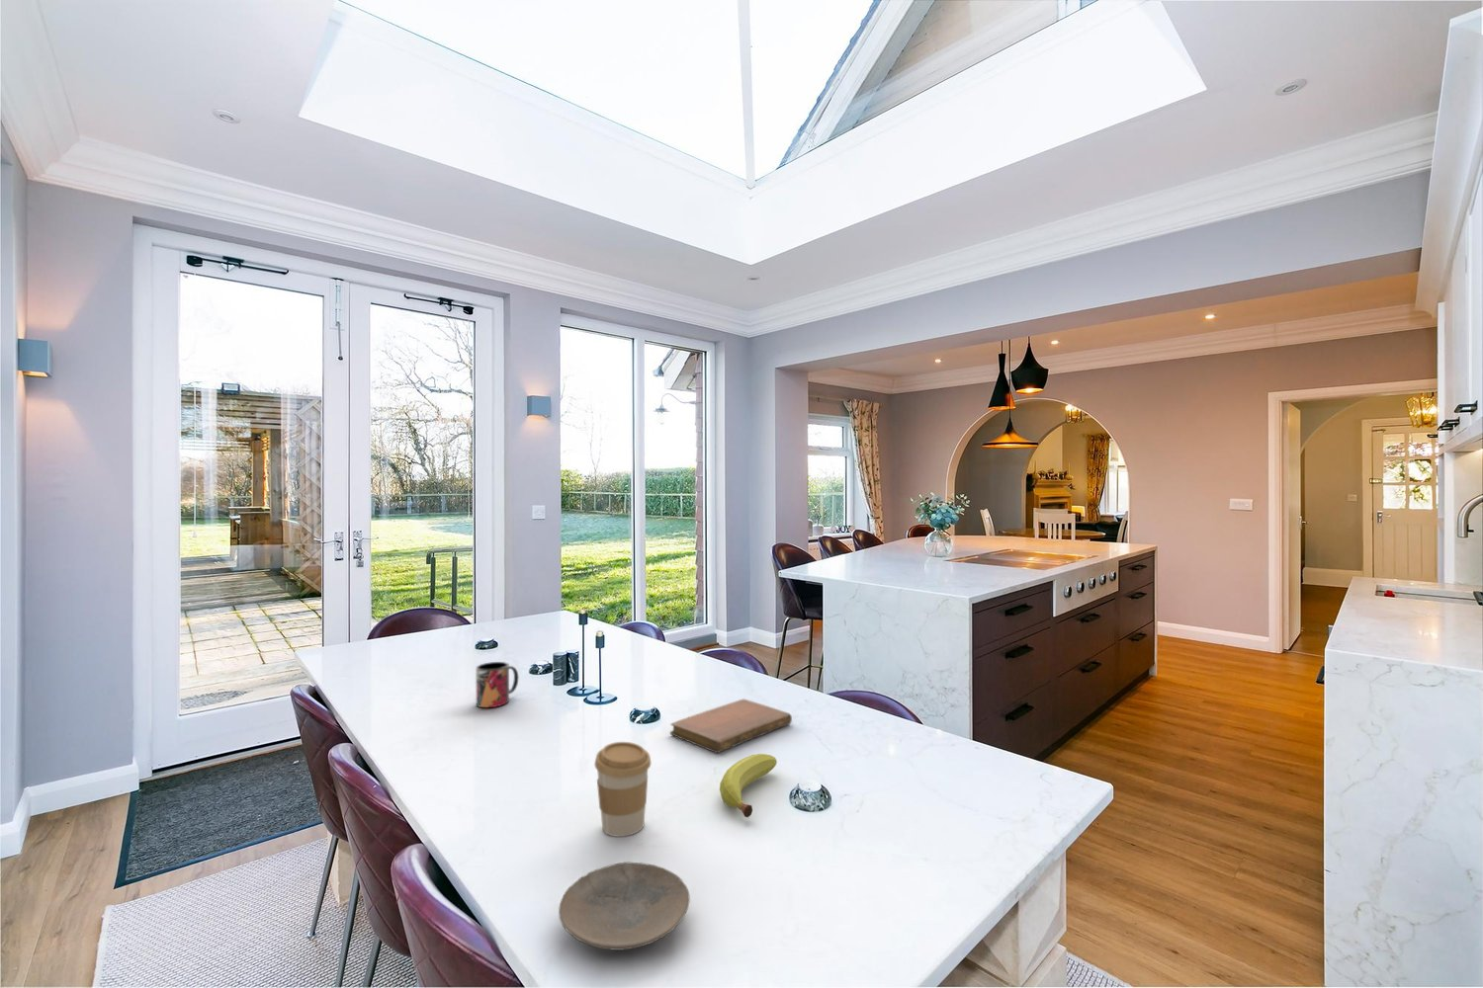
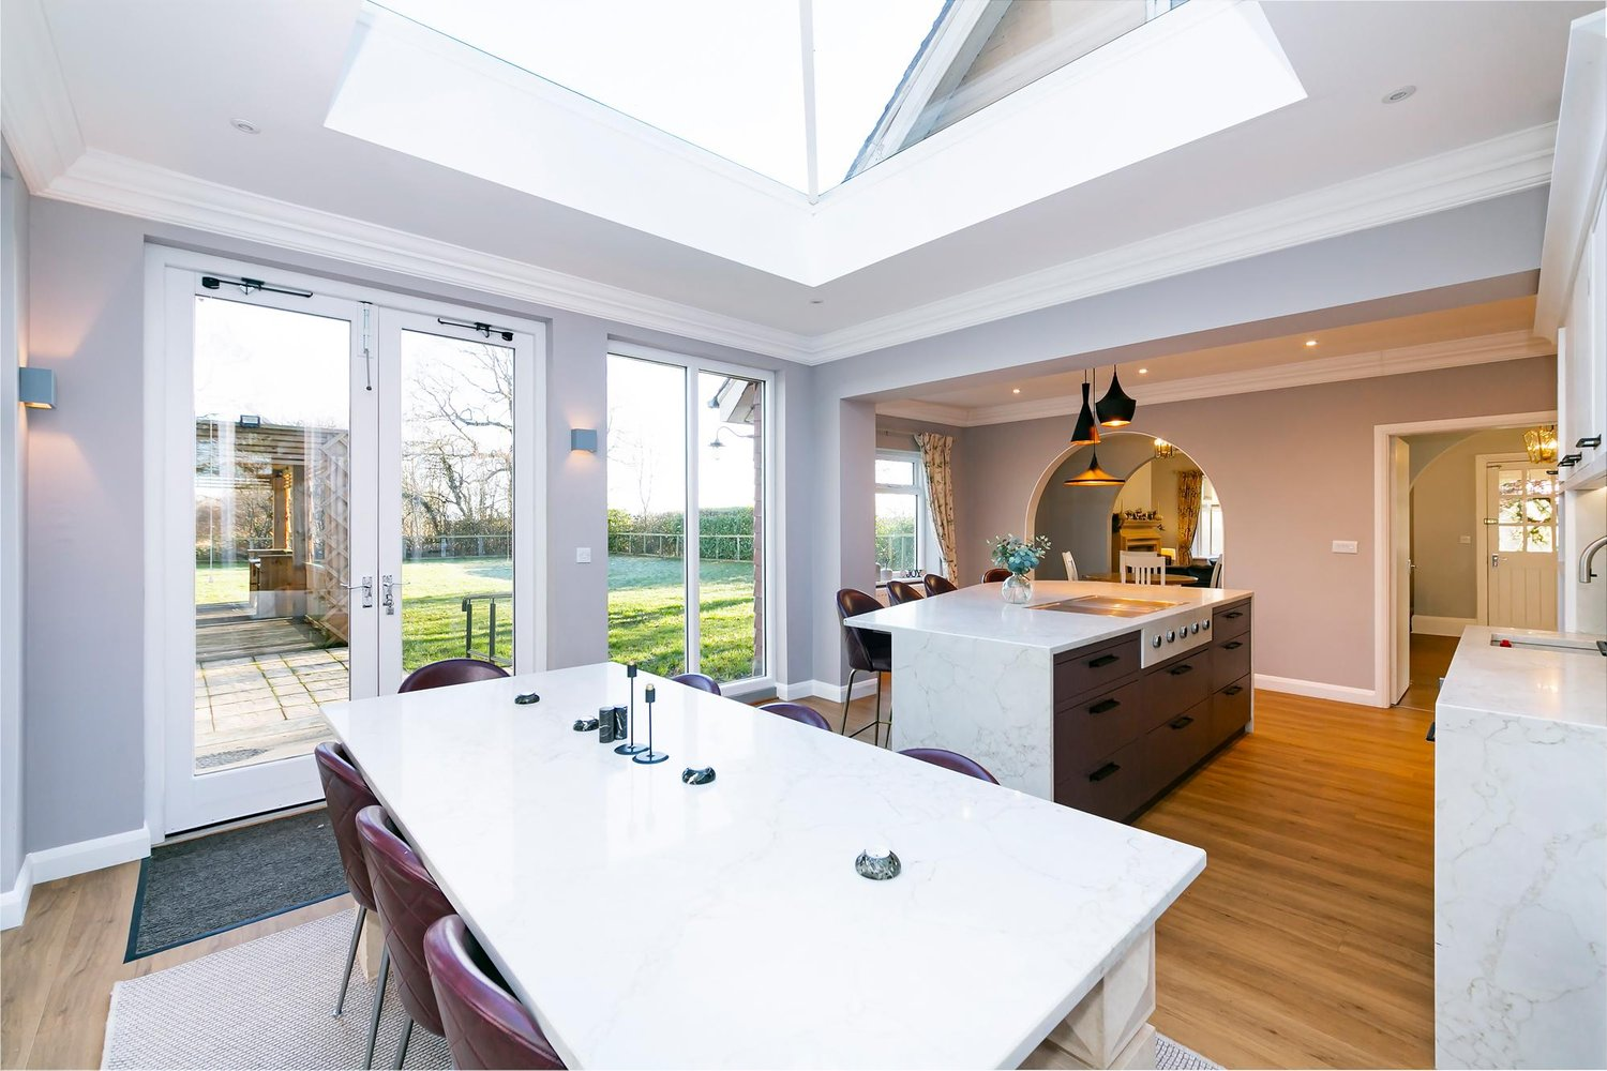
- mug (499, 681)
- plate (625, 910)
- fruit (754, 780)
- notebook (732, 723)
- coffee cup (622, 786)
